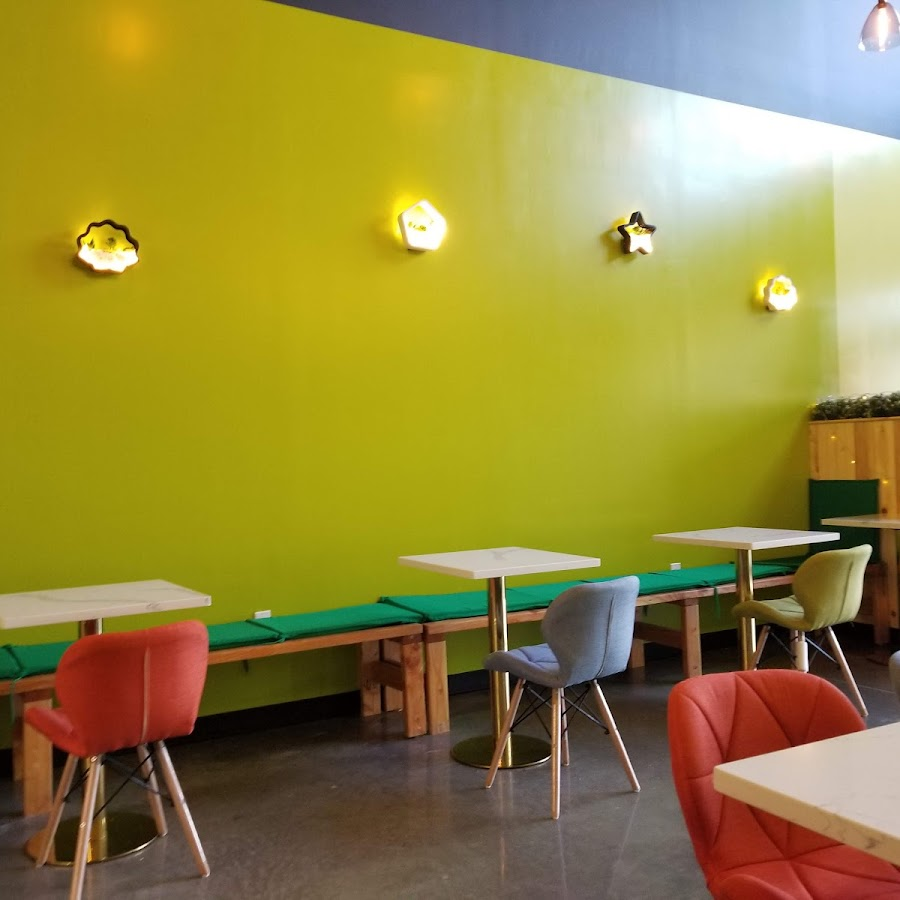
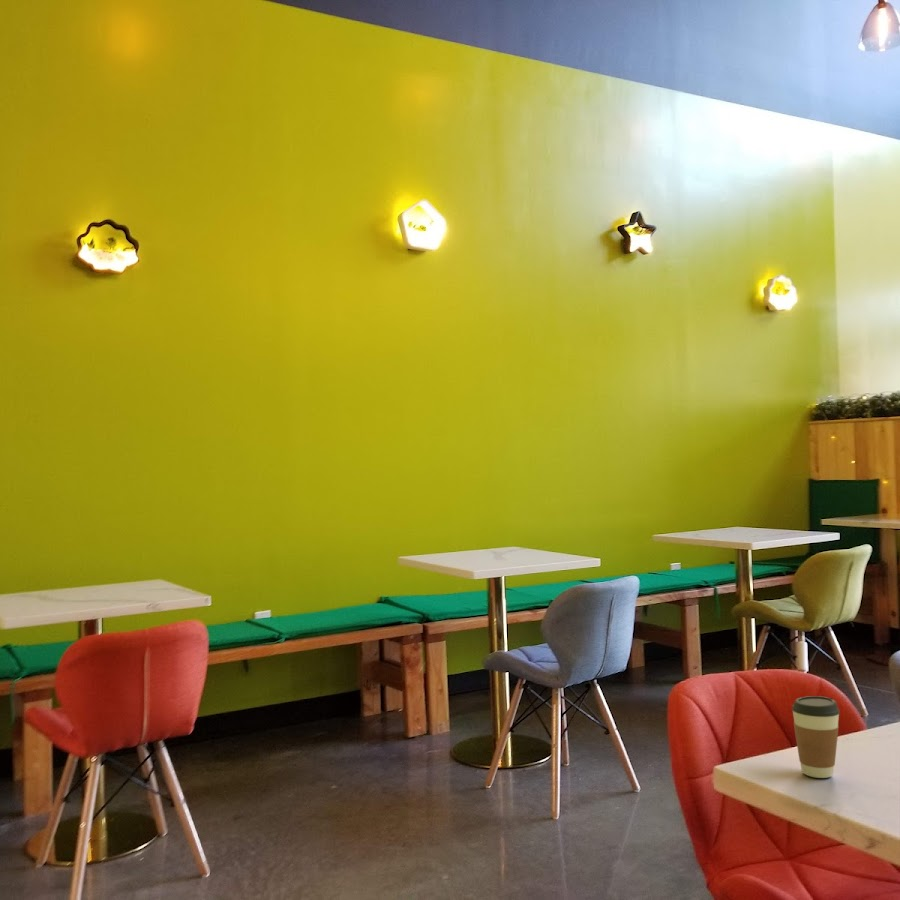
+ coffee cup (816, 736)
